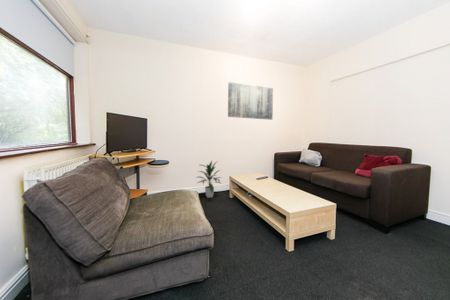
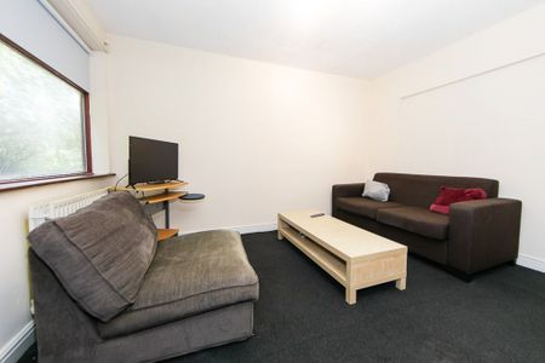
- indoor plant (209, 178)
- wall art (251, 102)
